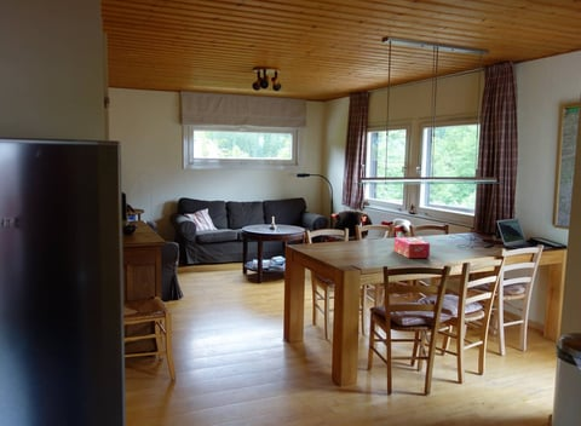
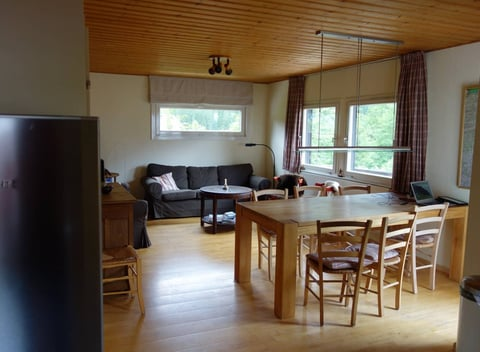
- tissue box (410, 247)
